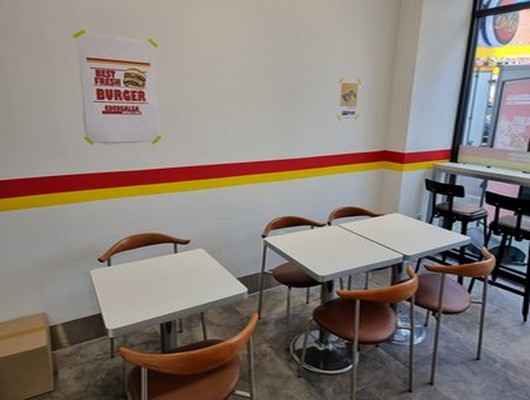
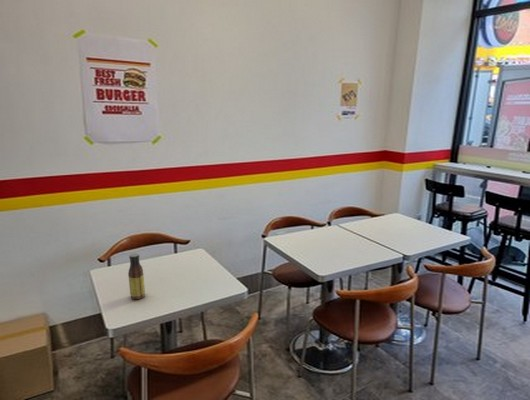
+ sauce bottle (136, 275)
